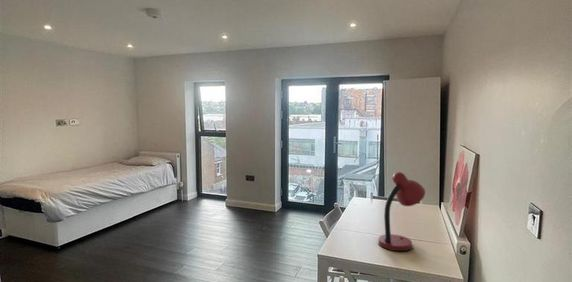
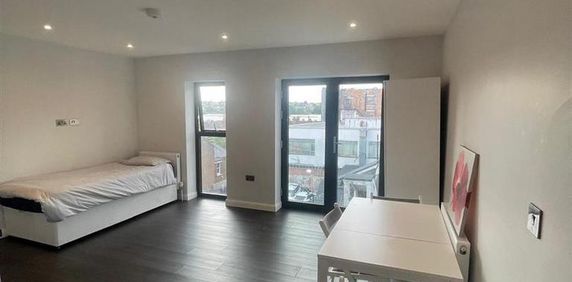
- desk lamp (403, 205)
